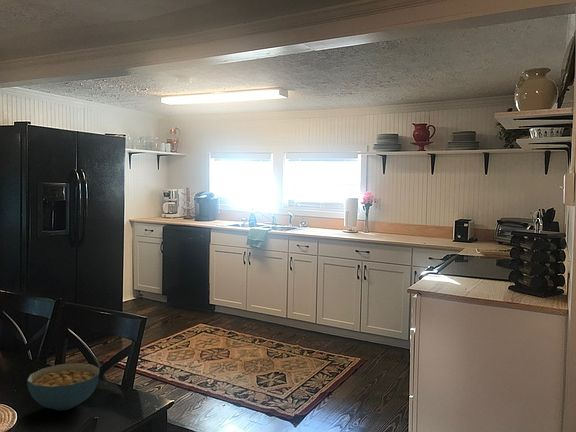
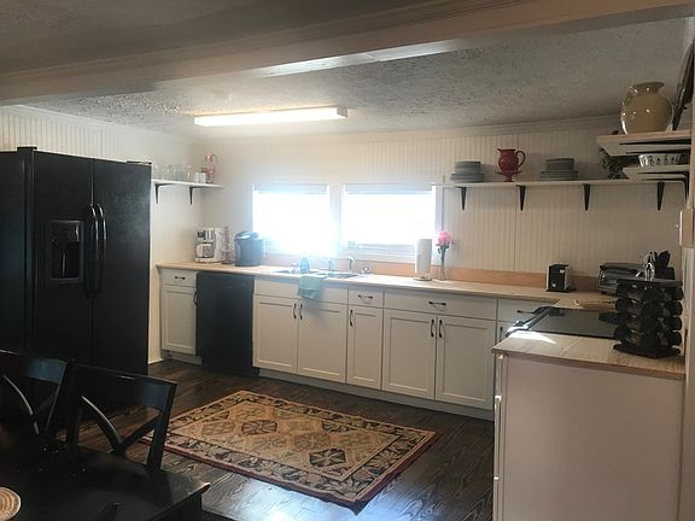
- cereal bowl (64, 390)
